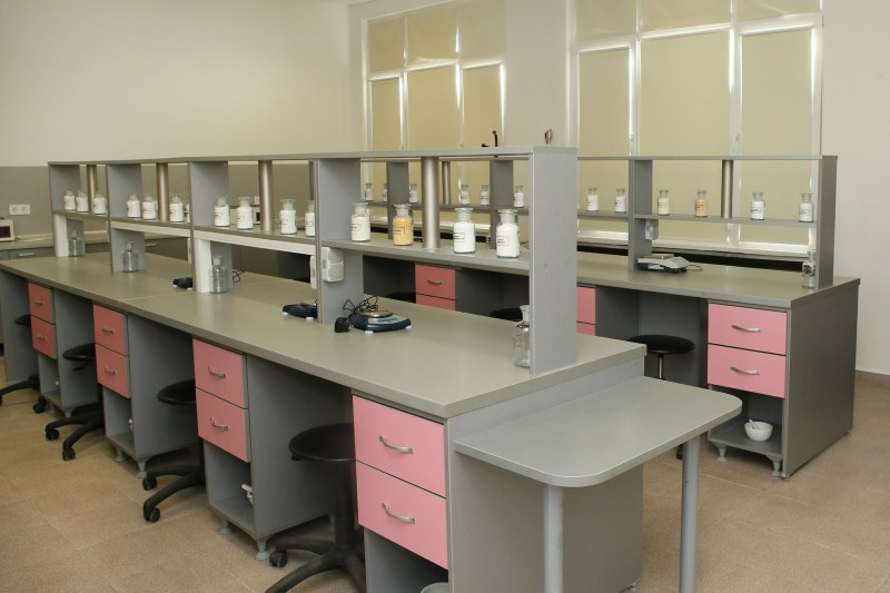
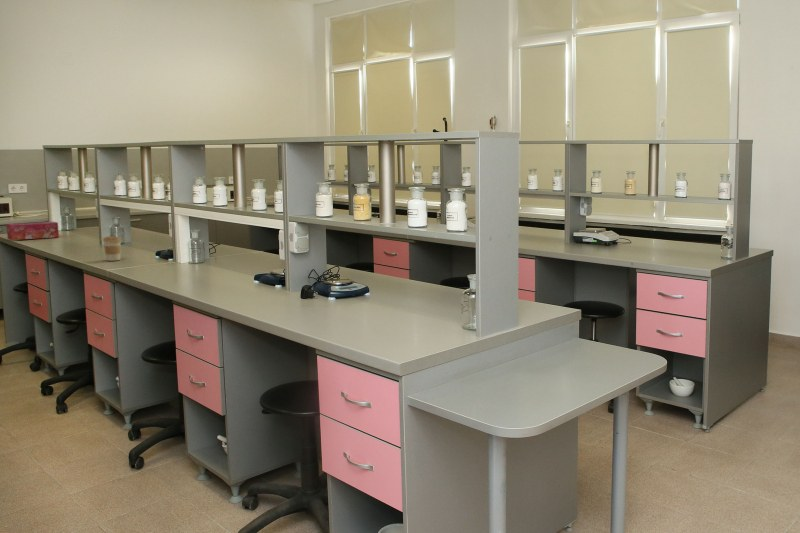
+ tissue box (32, 230)
+ coffee cup (112, 248)
